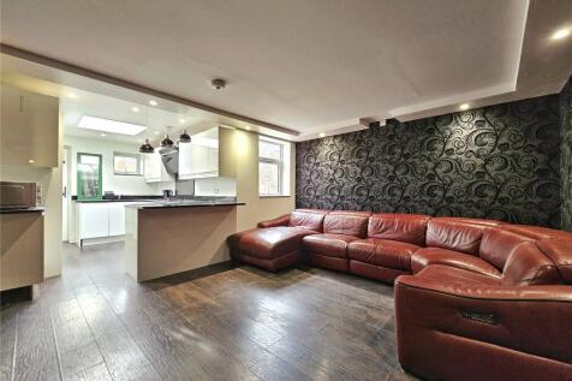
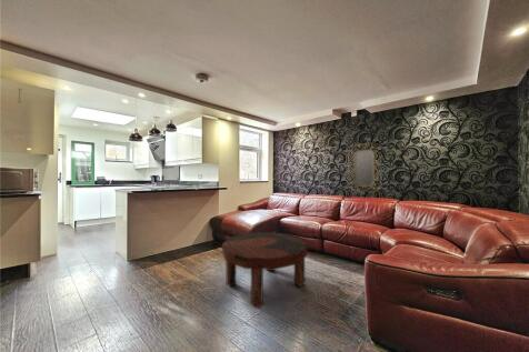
+ coffee table (263, 263)
+ home mirror (363, 168)
